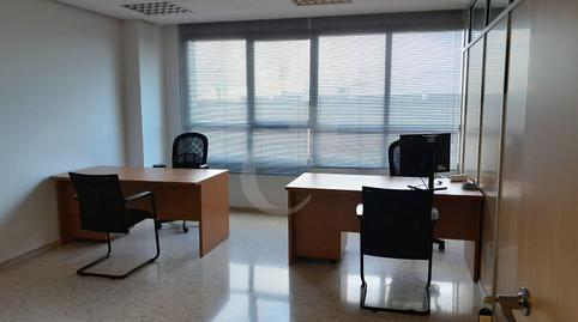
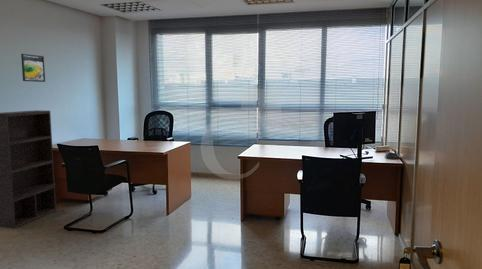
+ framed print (33, 68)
+ cabinet (26, 165)
